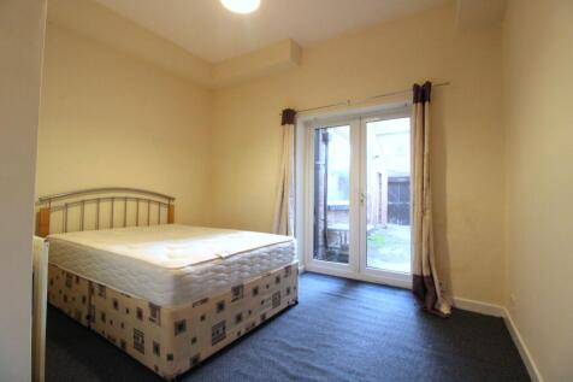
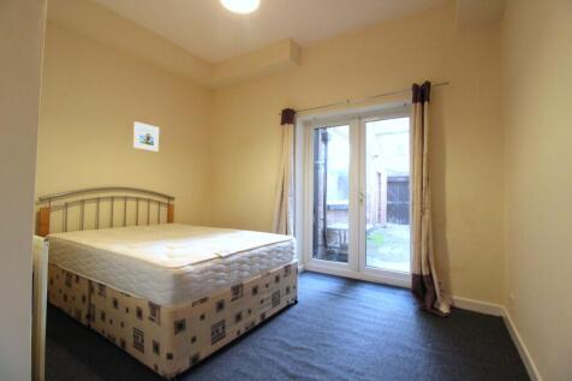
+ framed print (147, 137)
